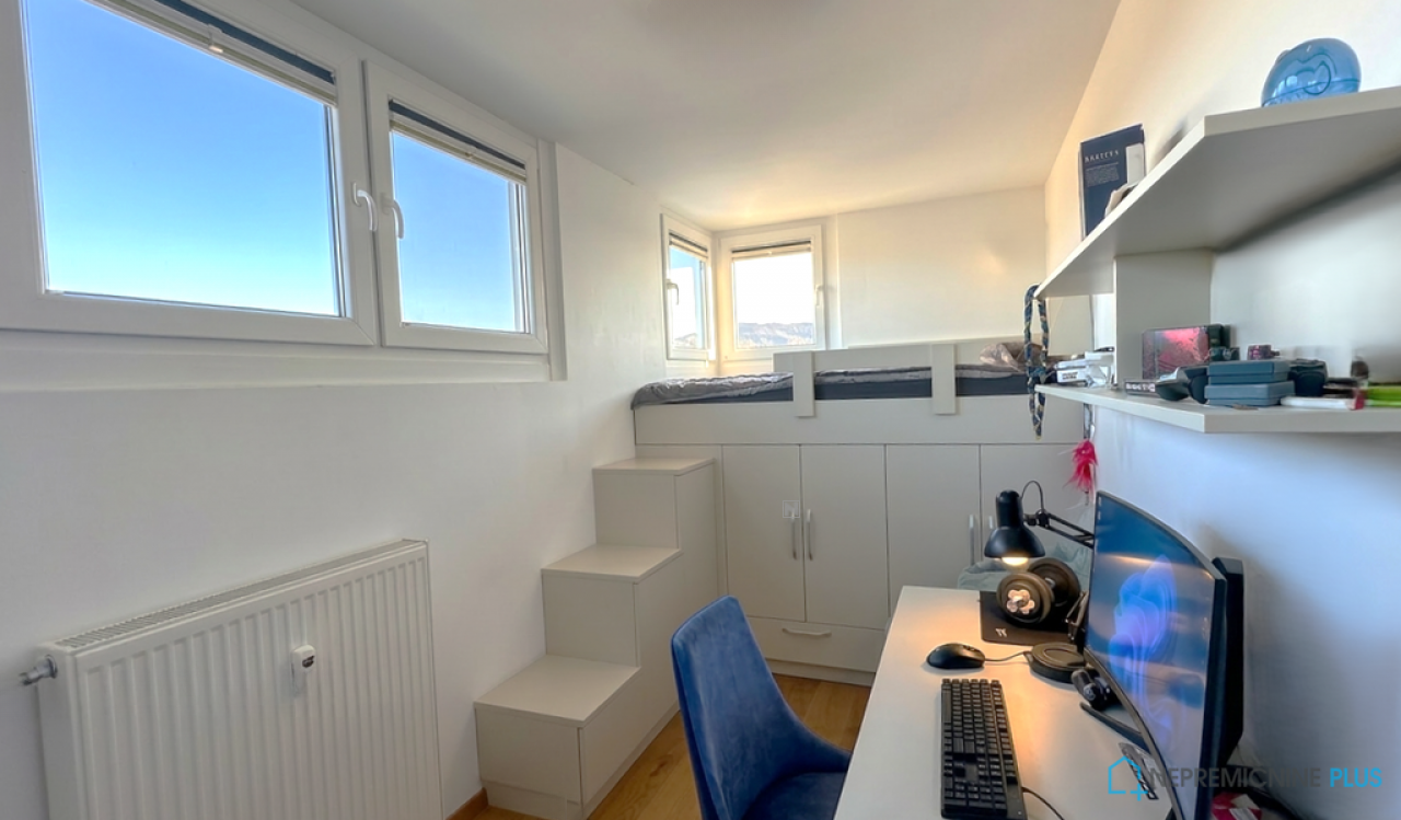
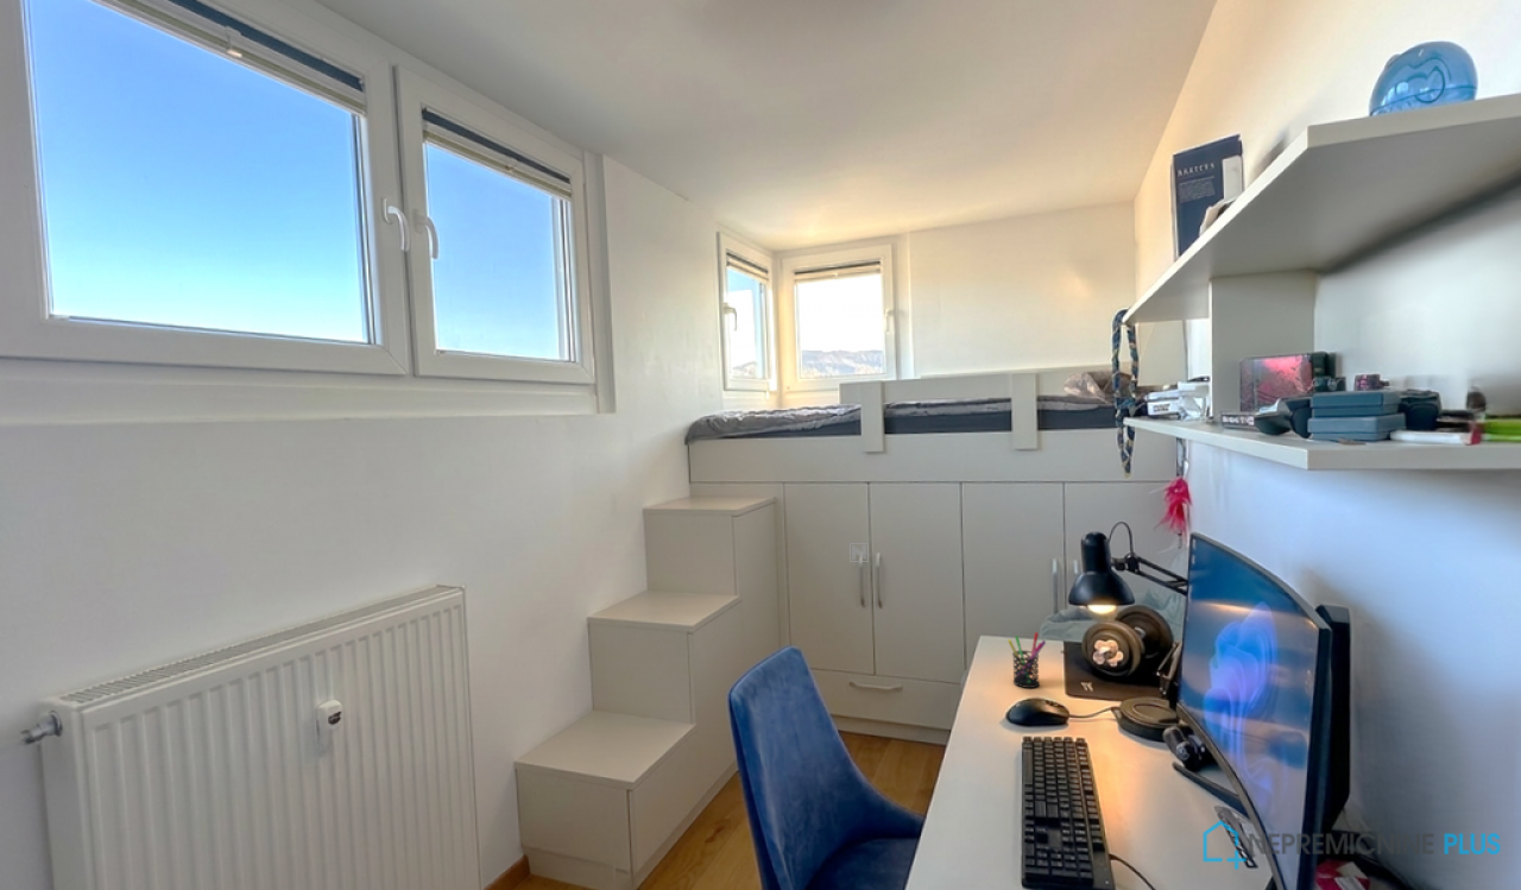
+ pen holder (1025, 657)
